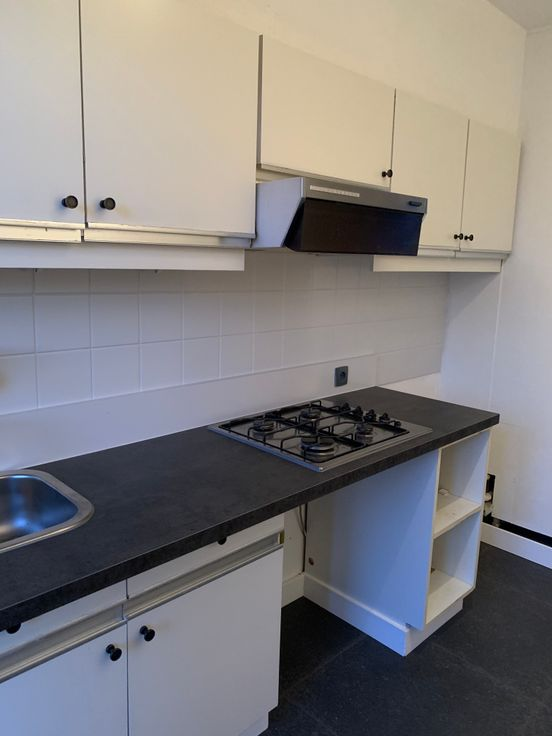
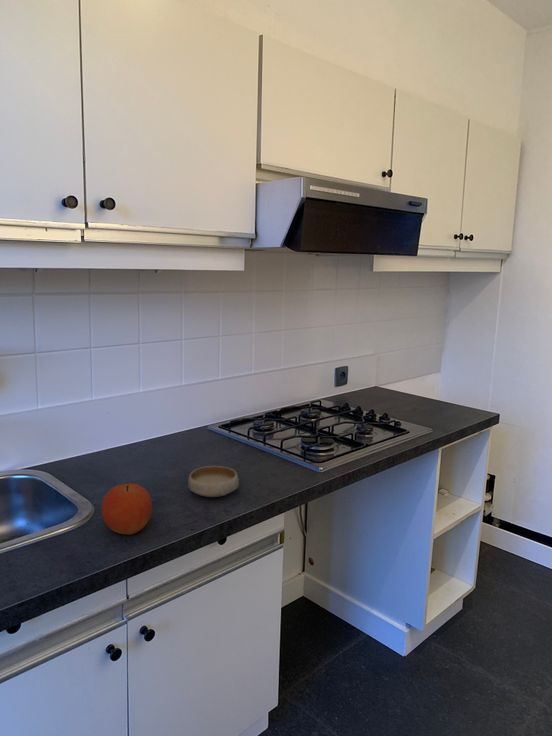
+ bowl (213, 483)
+ fruit (127, 508)
